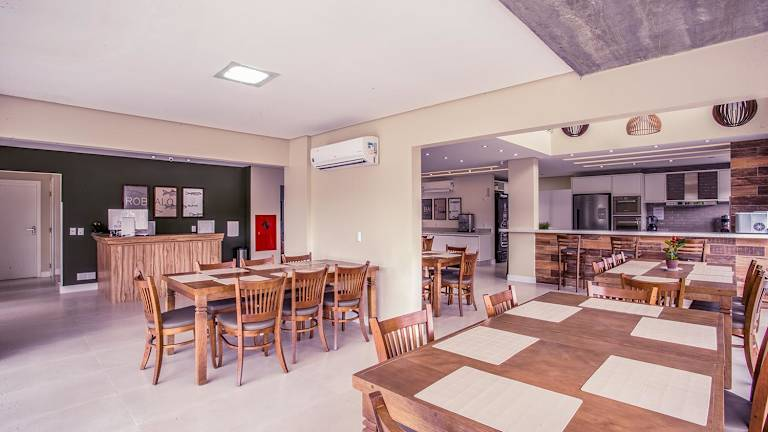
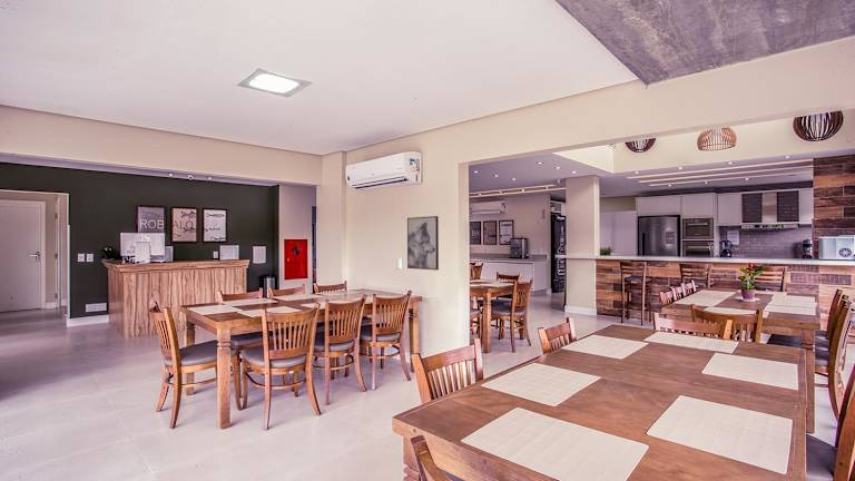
+ wall art (422, 243)
